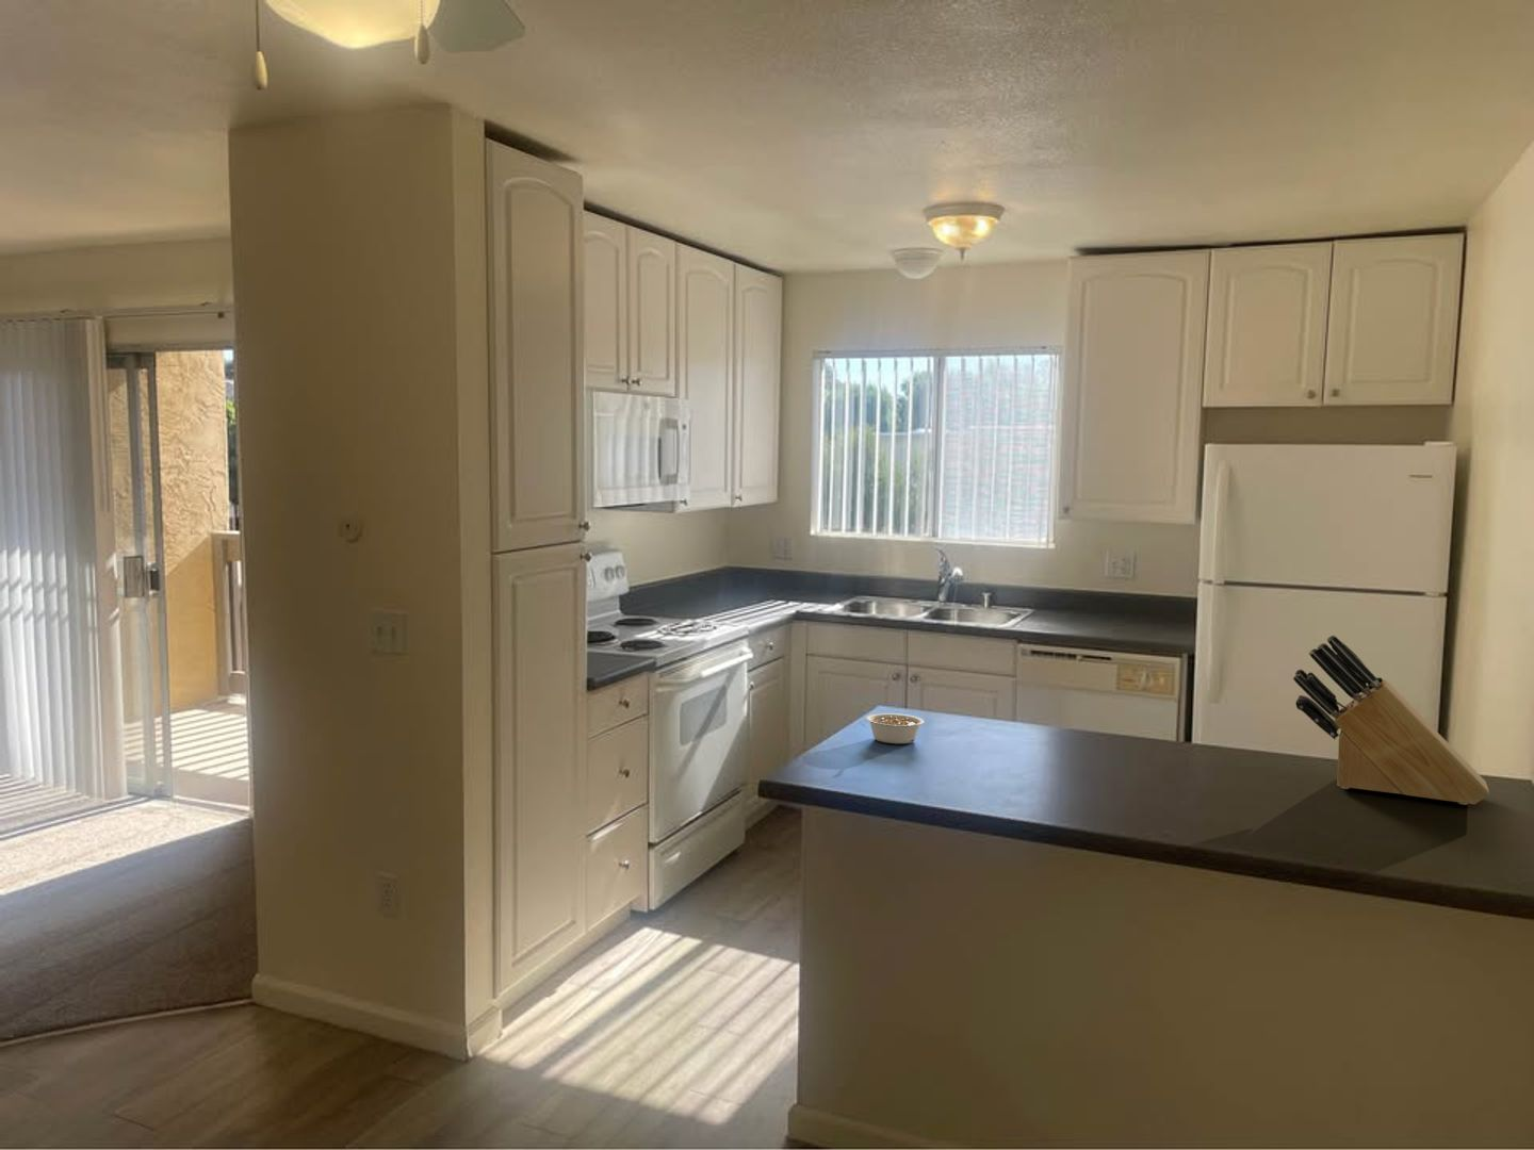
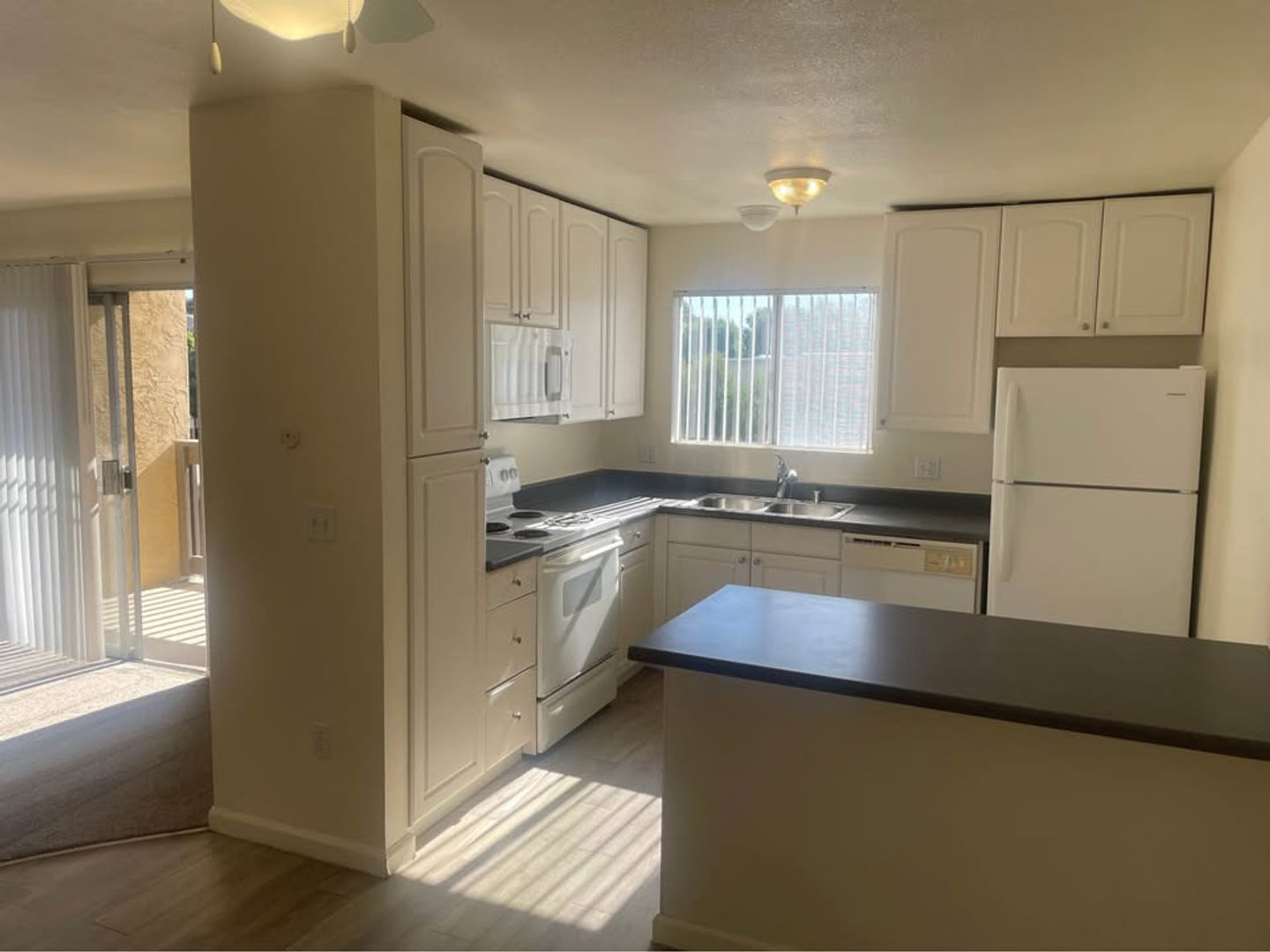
- knife block (1388, 714)
- legume (896, 727)
